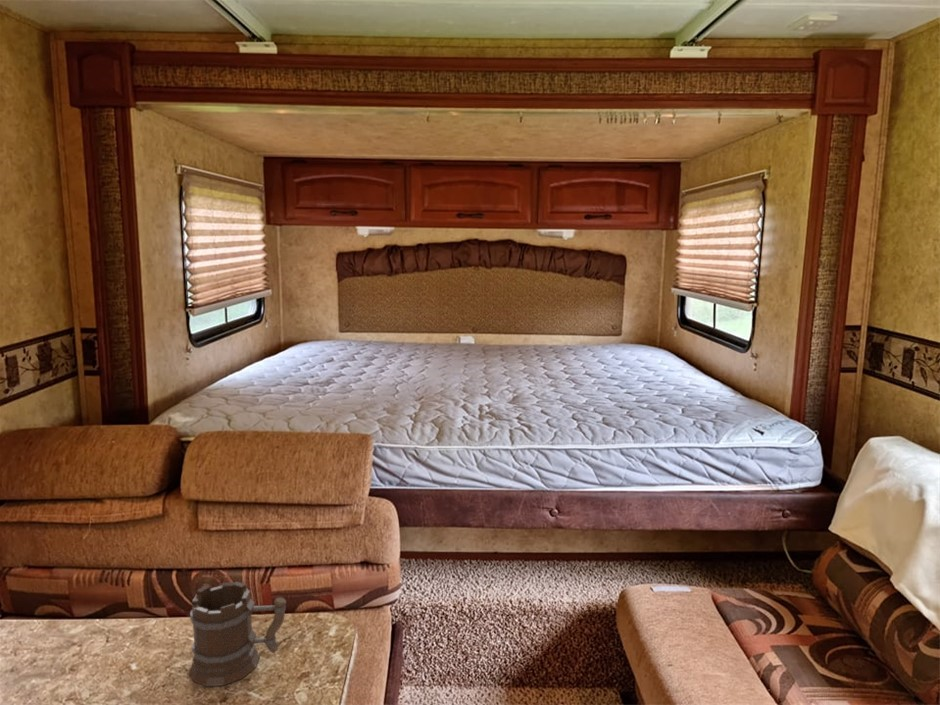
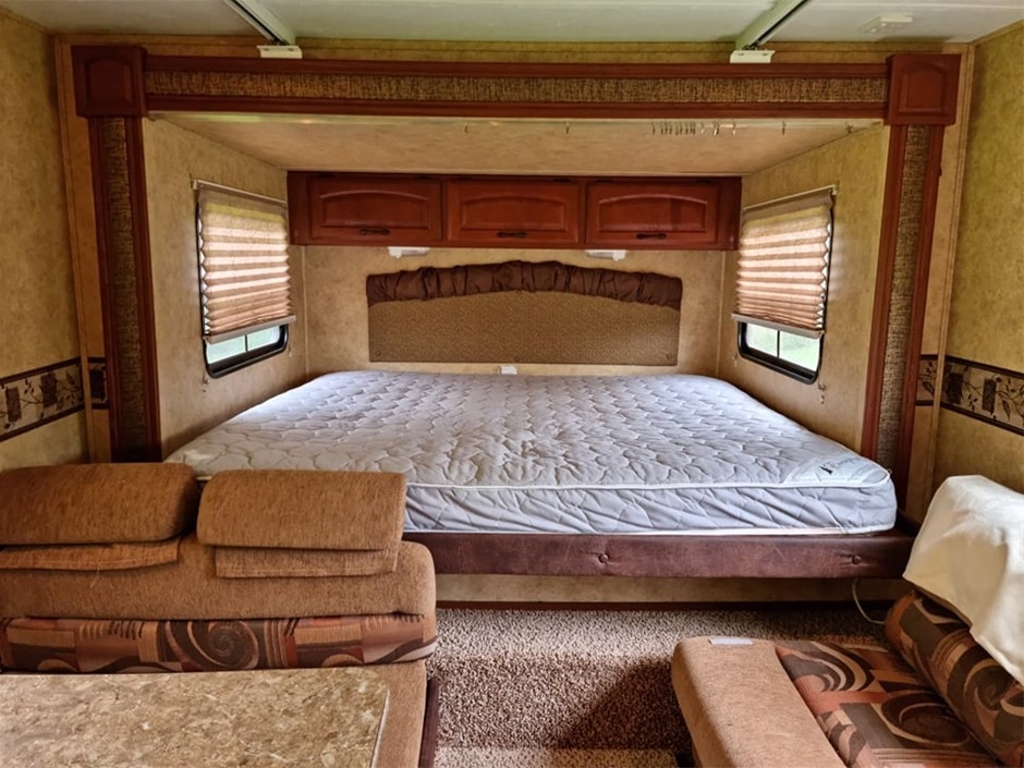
- mug (238, 628)
